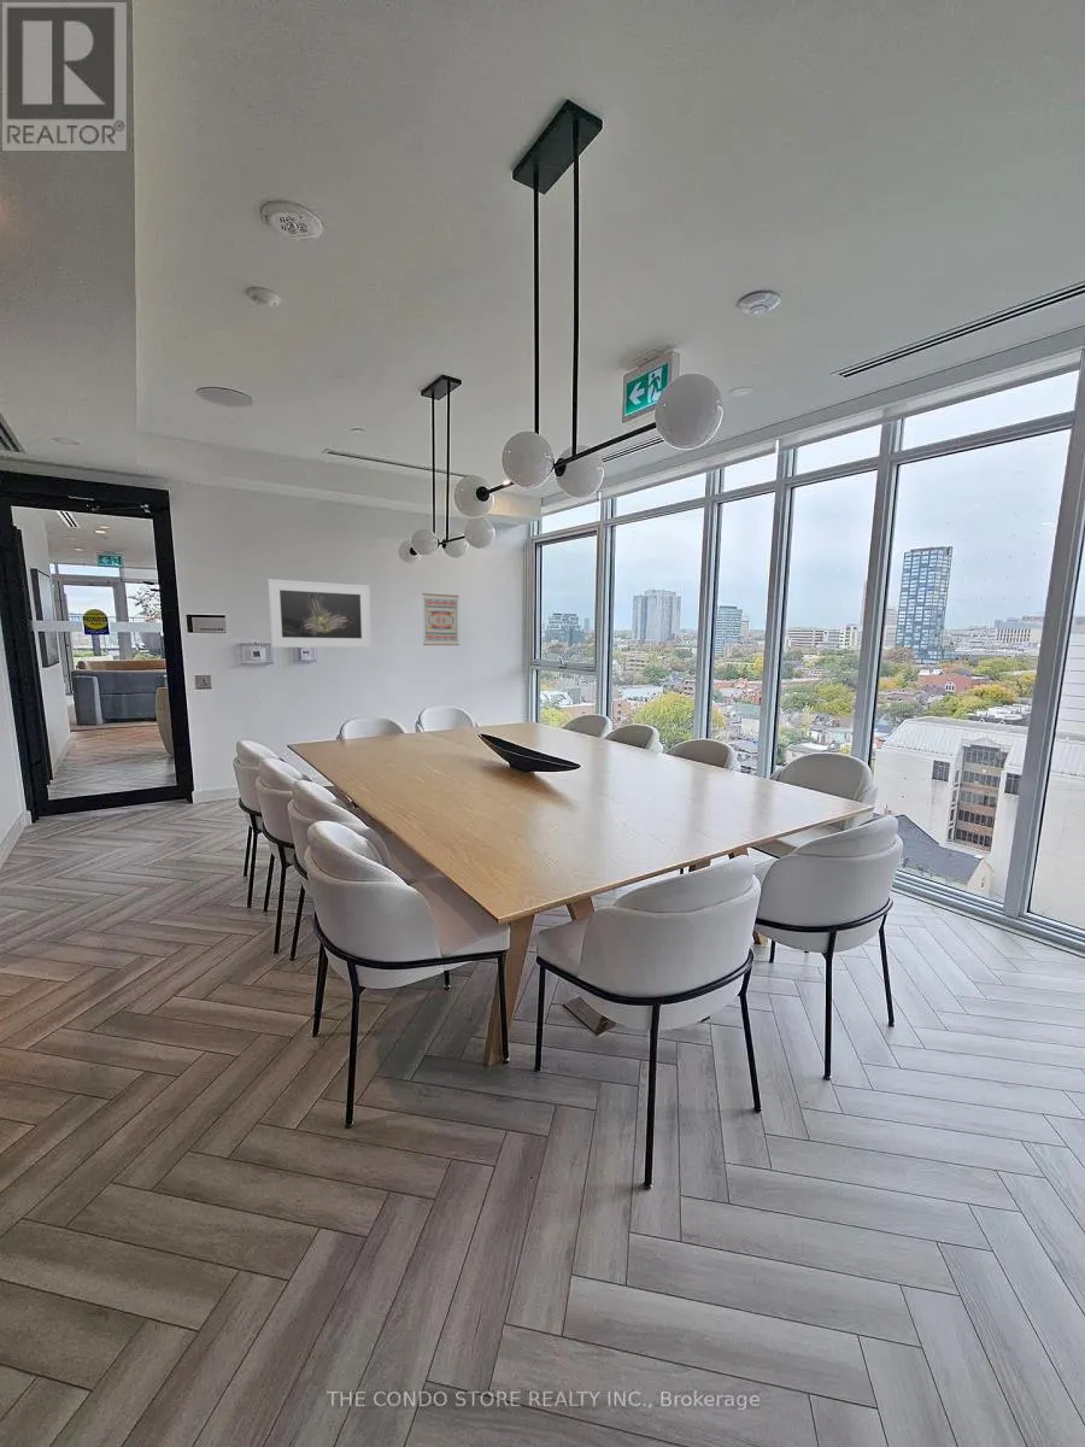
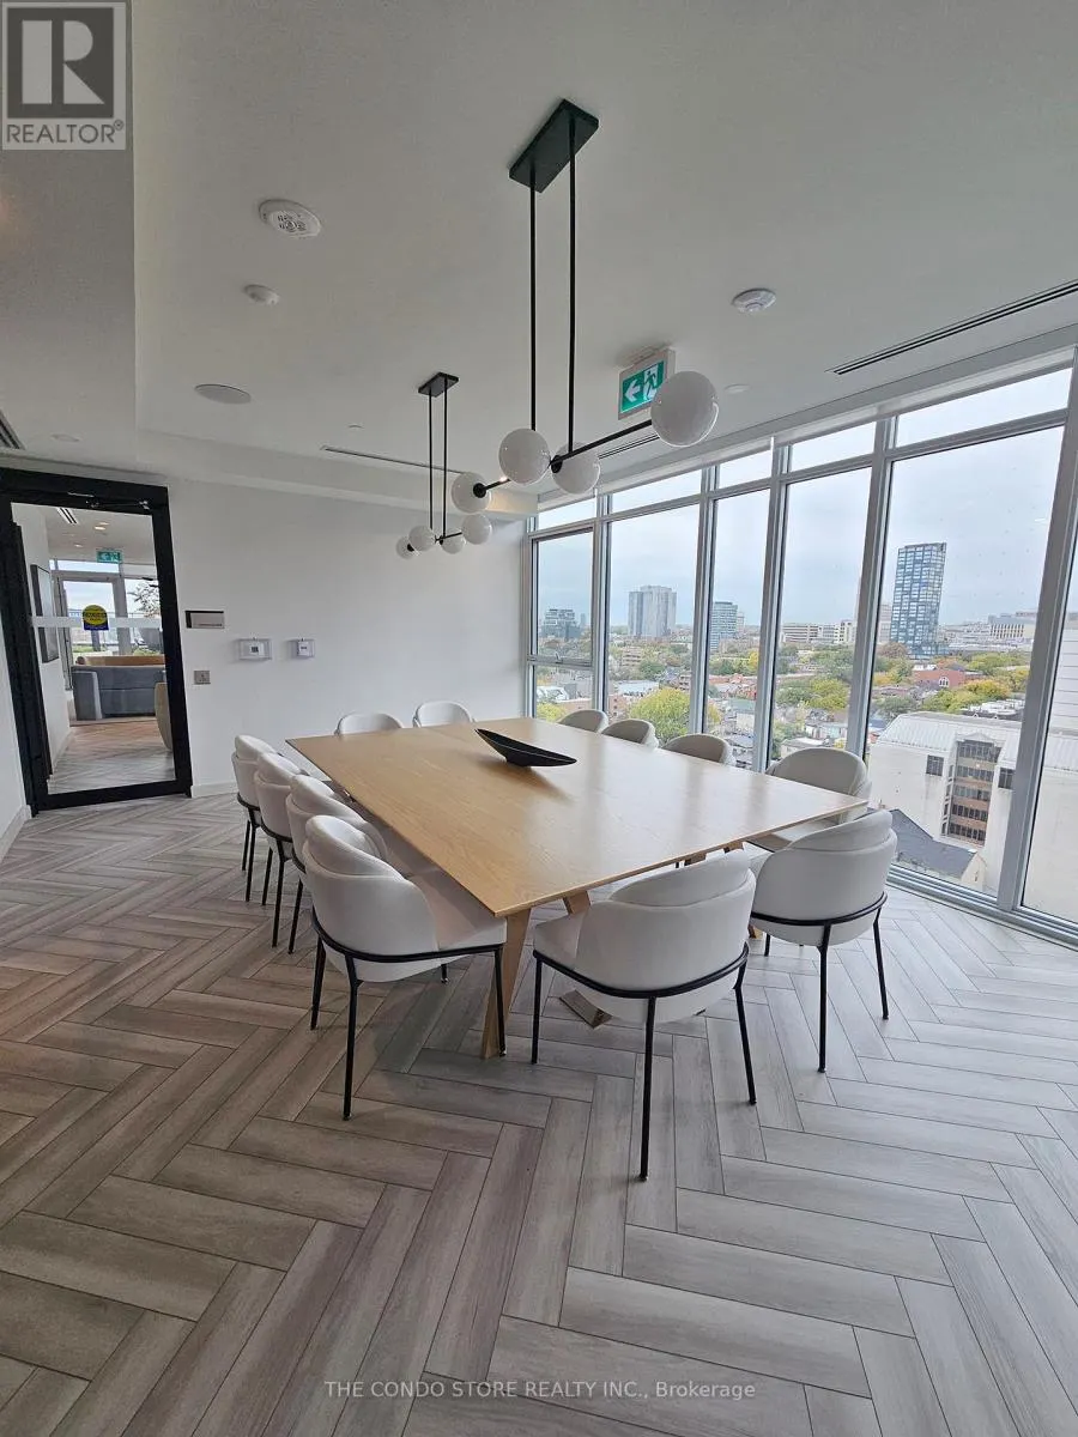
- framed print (322, 615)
- wall art (441, 620)
